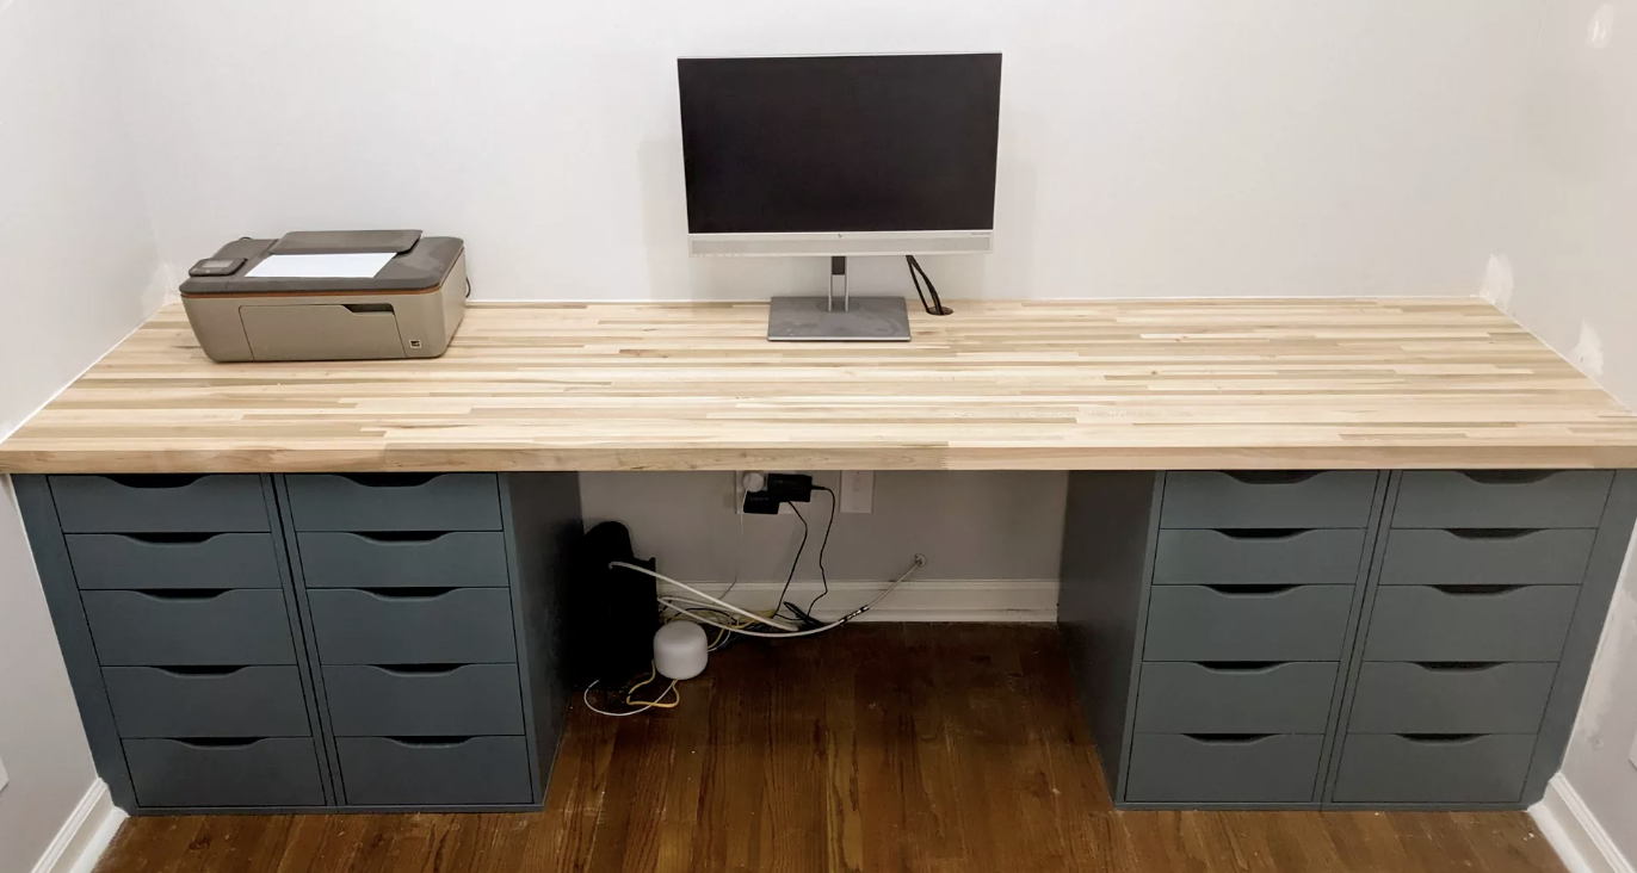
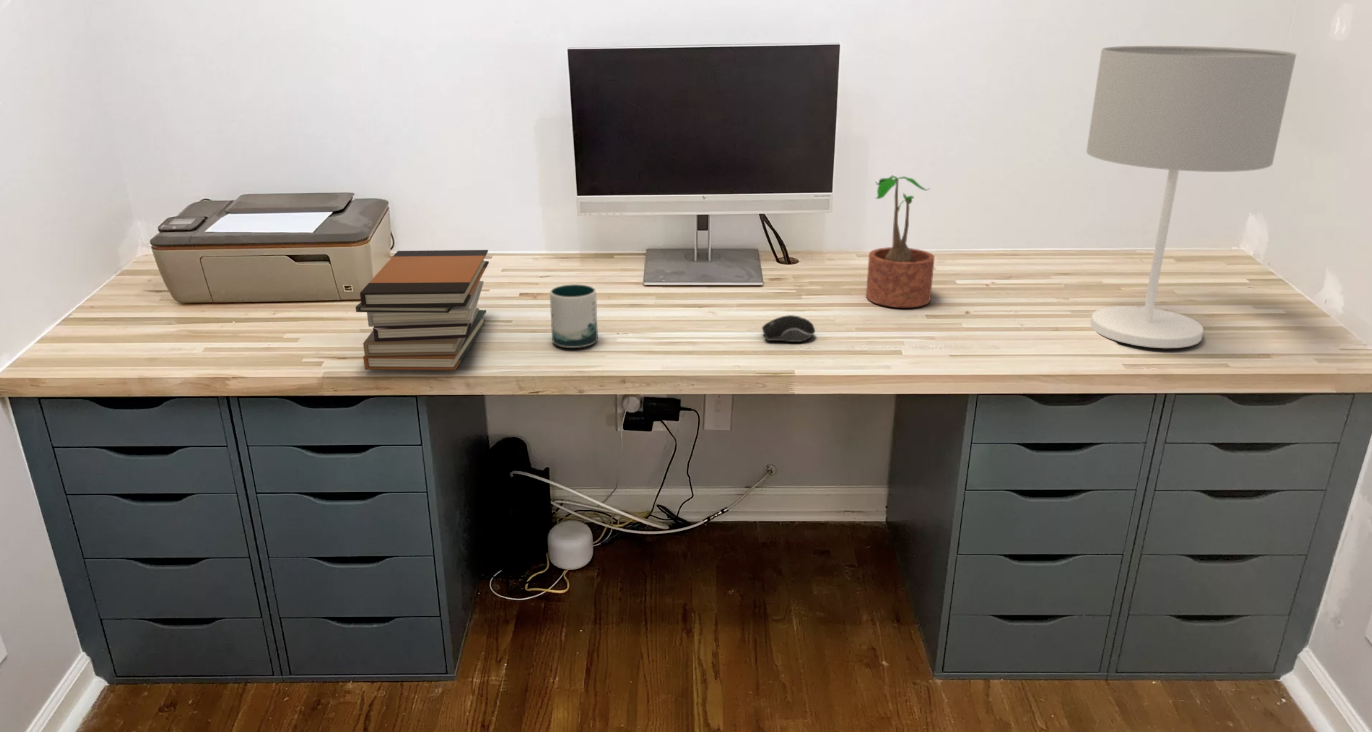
+ mug (575, 312)
+ computer mouse (788, 326)
+ potted plant (896, 238)
+ book stack (429, 306)
+ table lamp (1168, 197)
